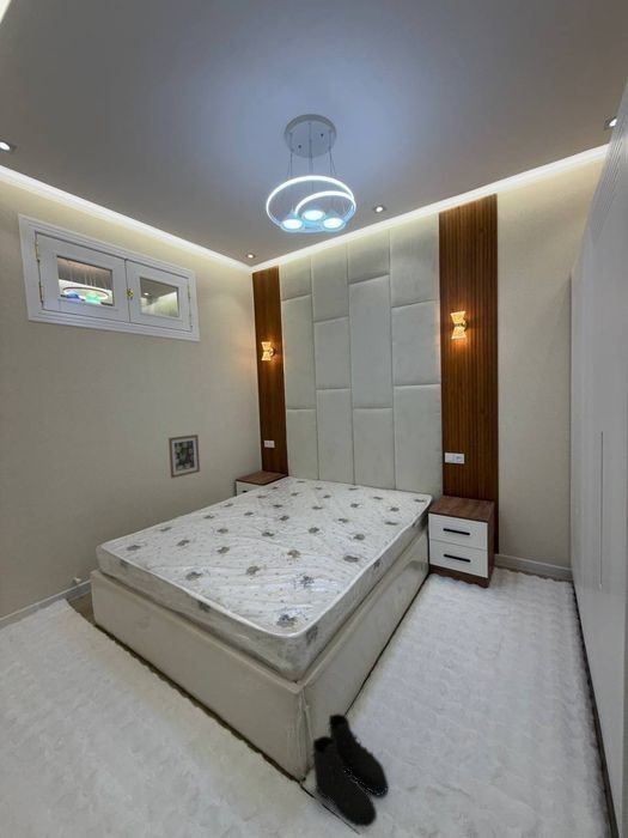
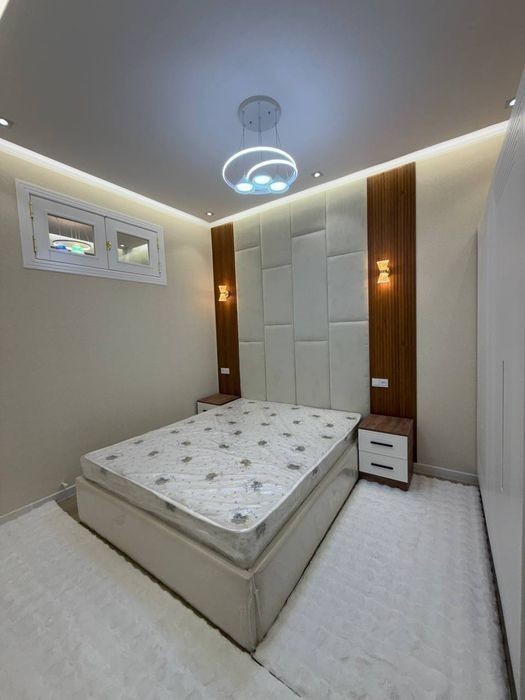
- wall art (184, 455)
- boots (348, 760)
